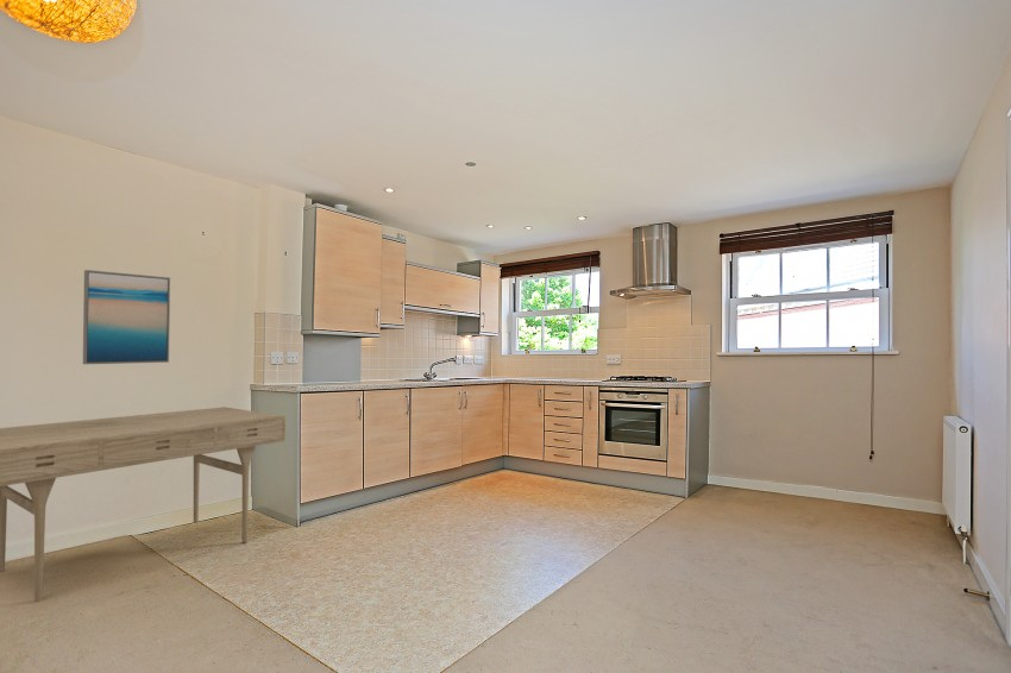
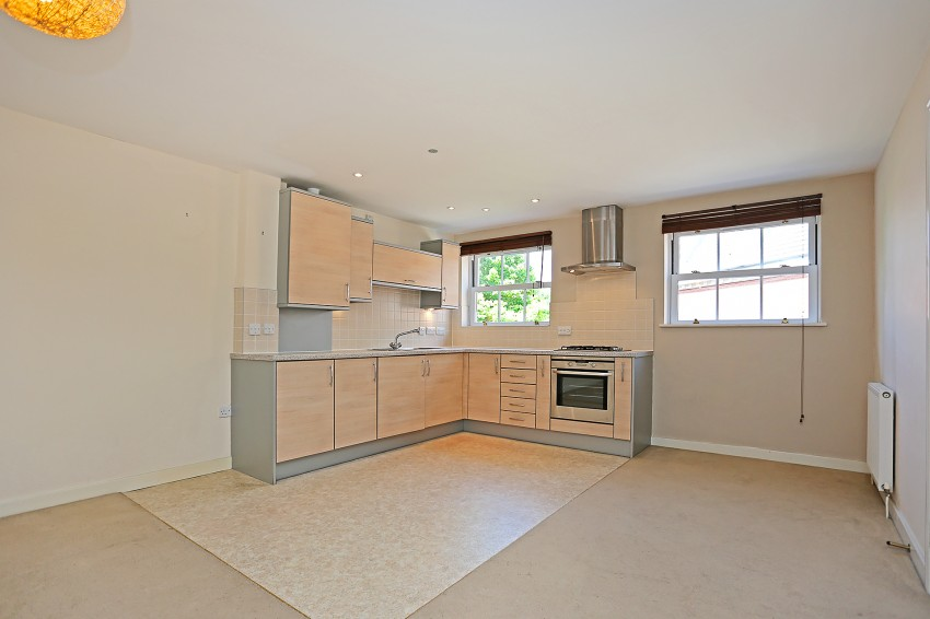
- wall art (128, 319)
- desk (131, 465)
